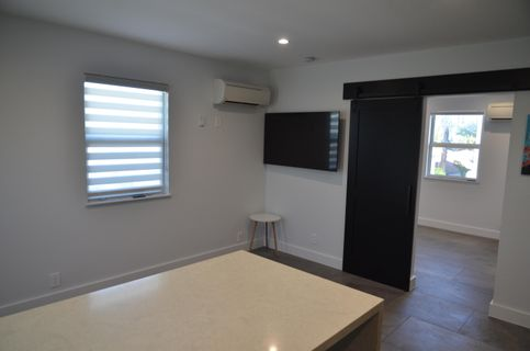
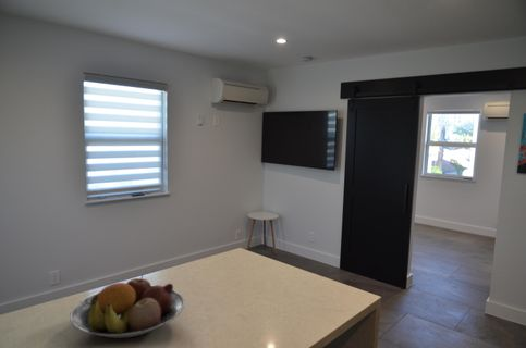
+ fruit bowl (130, 301)
